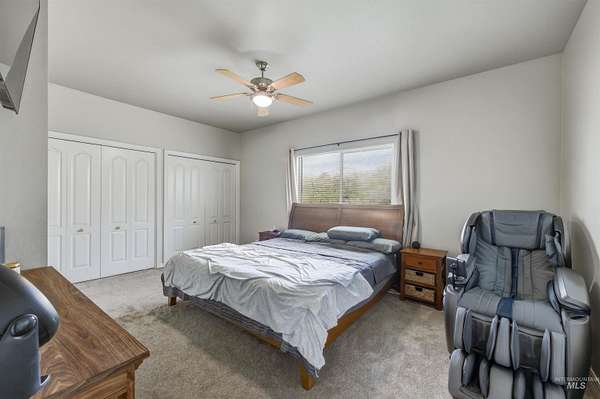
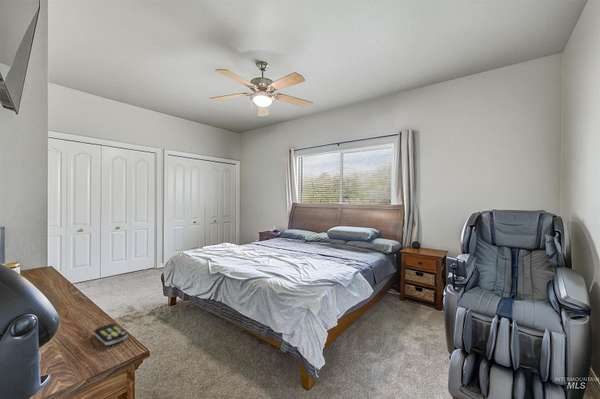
+ remote control (110, 333)
